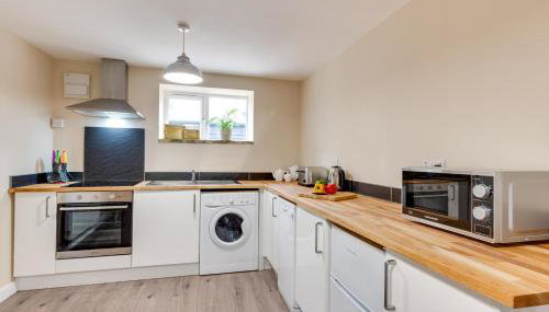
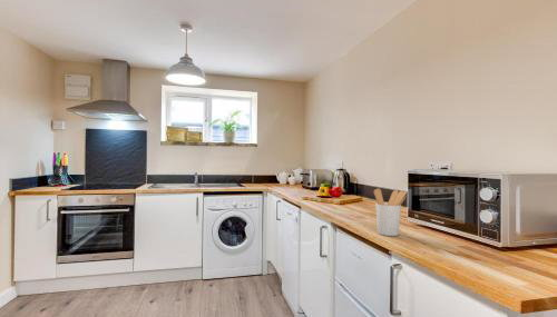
+ utensil holder (391, 210)
